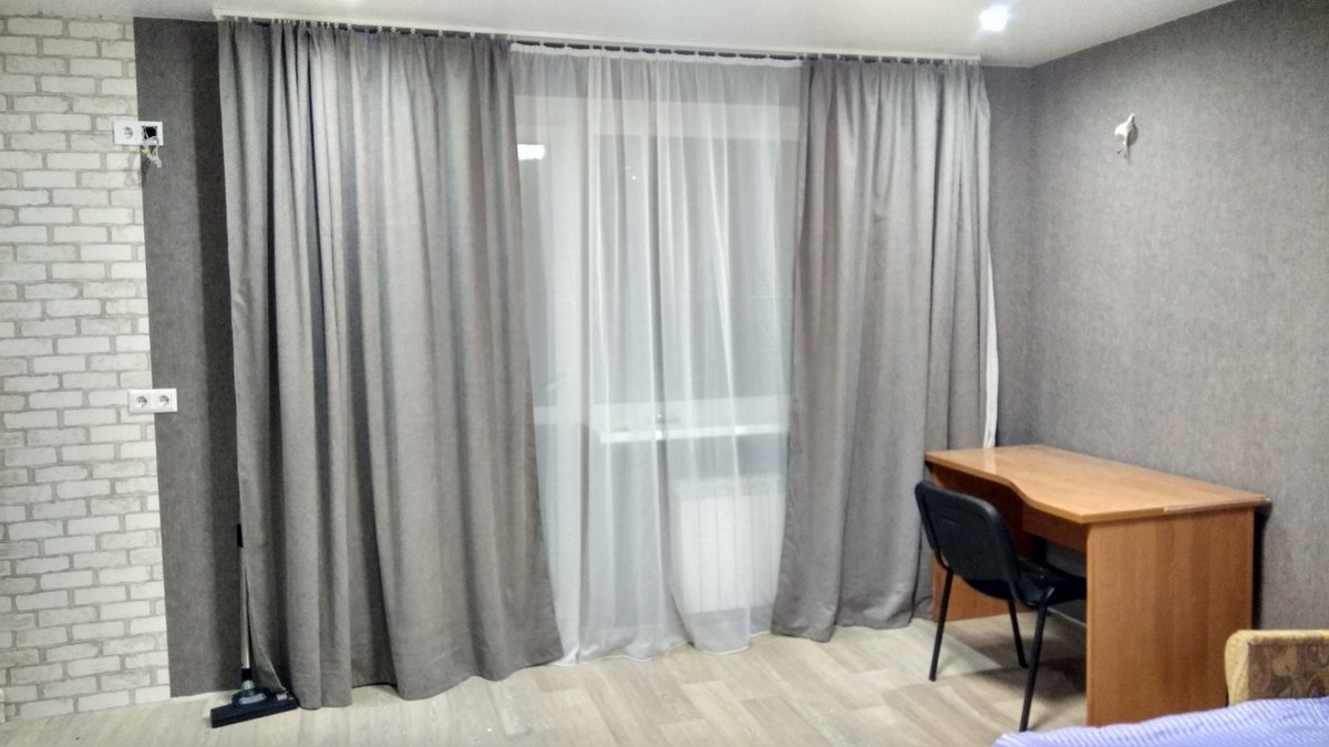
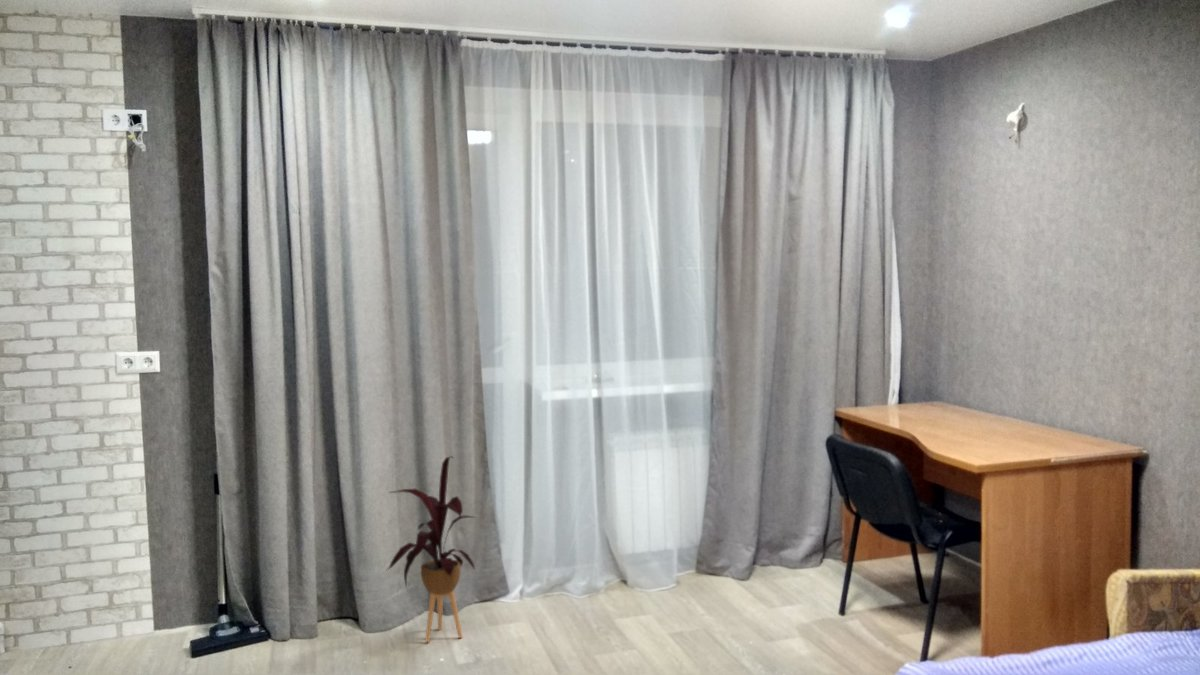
+ house plant (431, 547)
